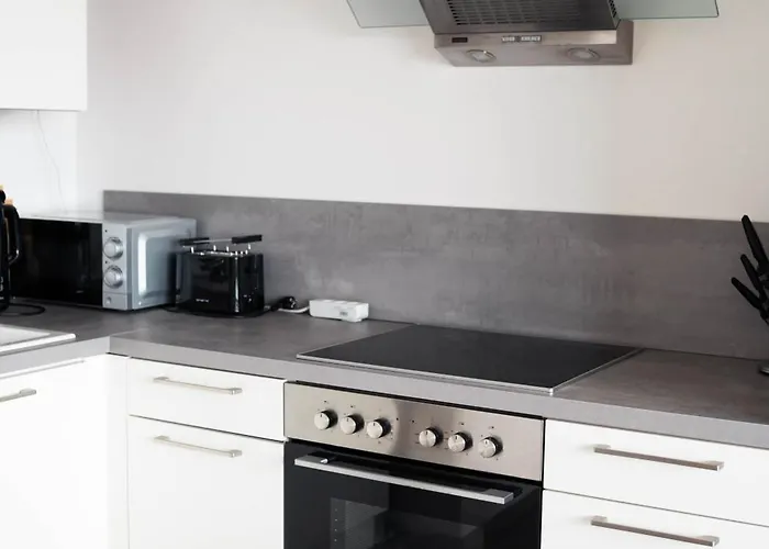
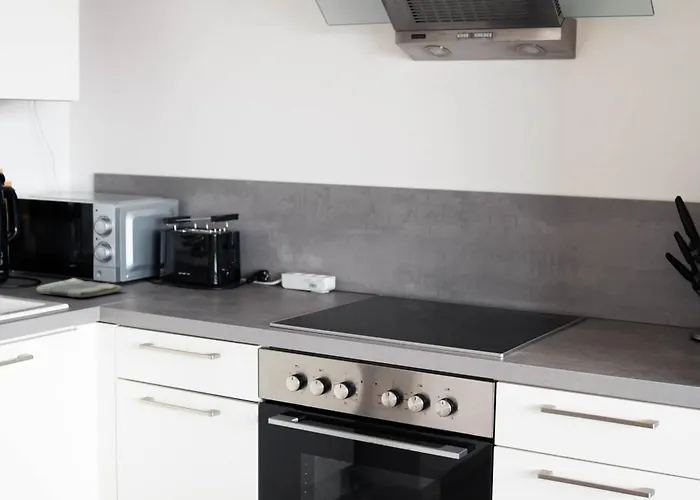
+ dish towel (80, 287)
